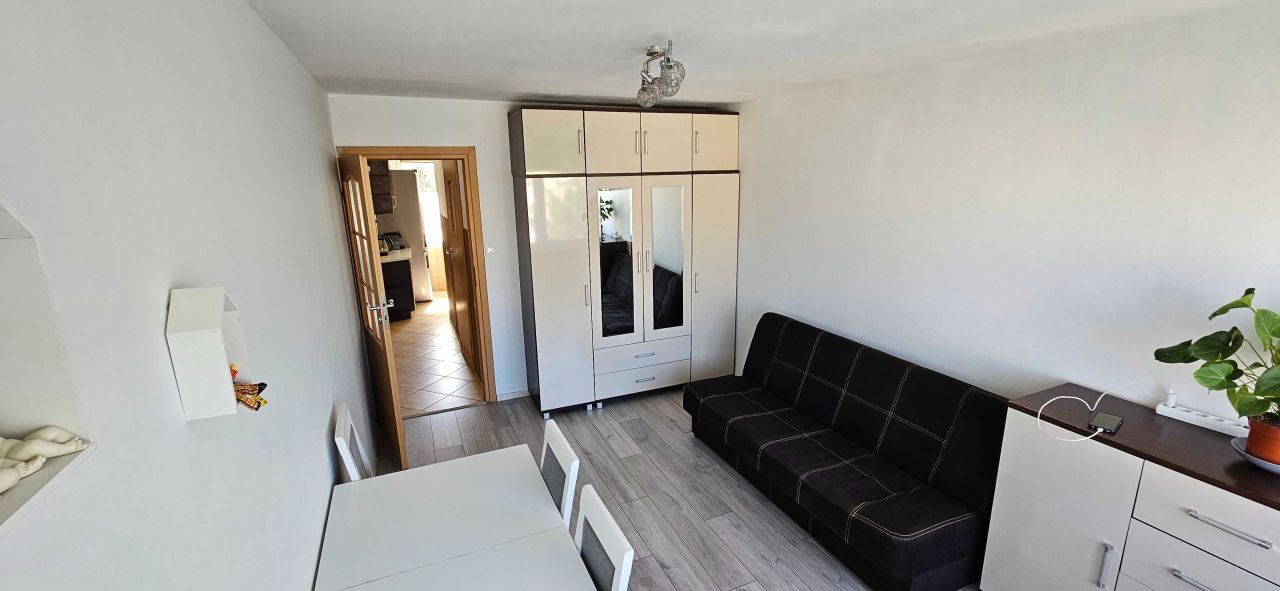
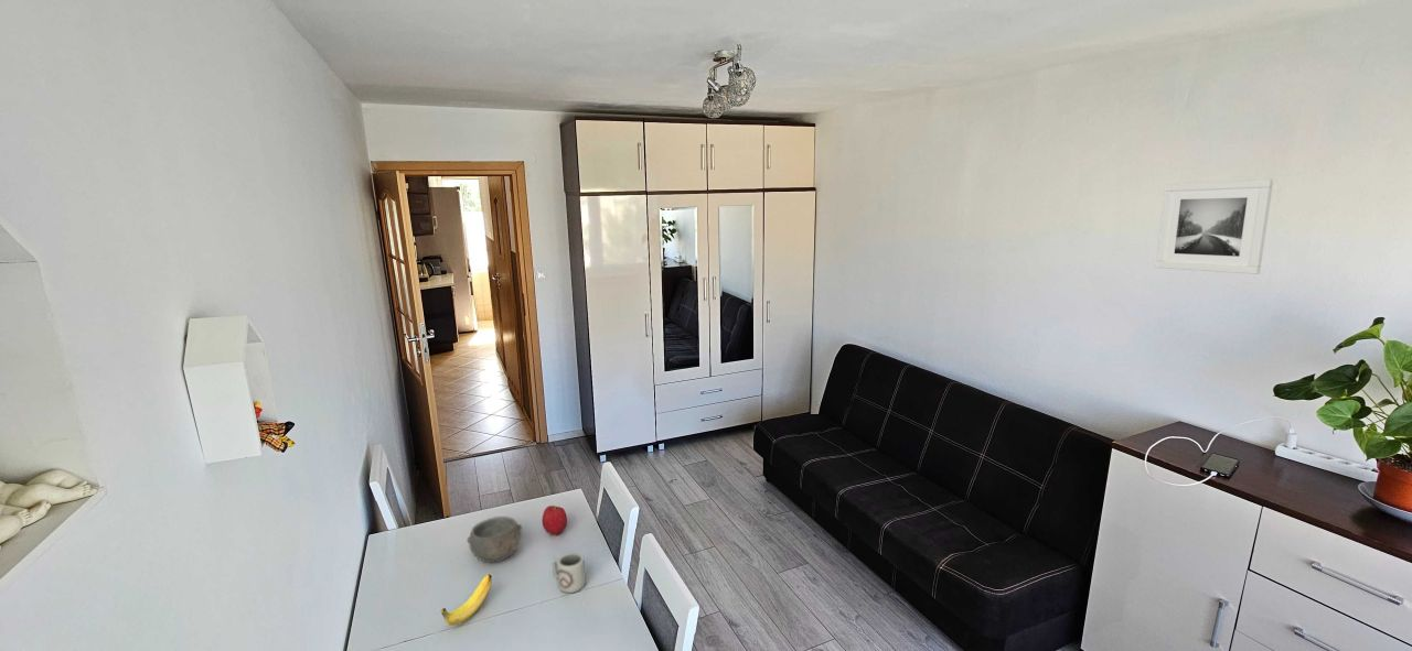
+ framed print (1209, 226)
+ bowl (495, 540)
+ banana (468, 601)
+ cup (567, 571)
+ fruit (554, 519)
